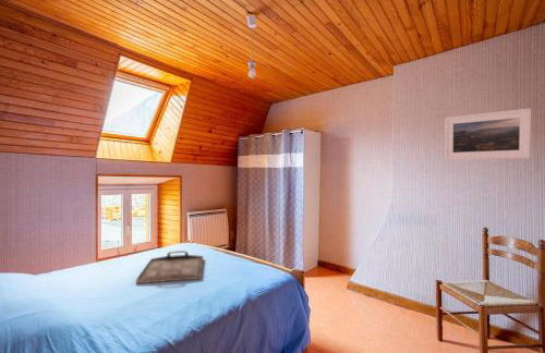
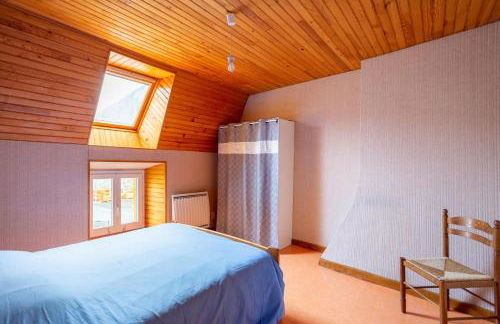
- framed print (484, 136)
- serving tray (173, 264)
